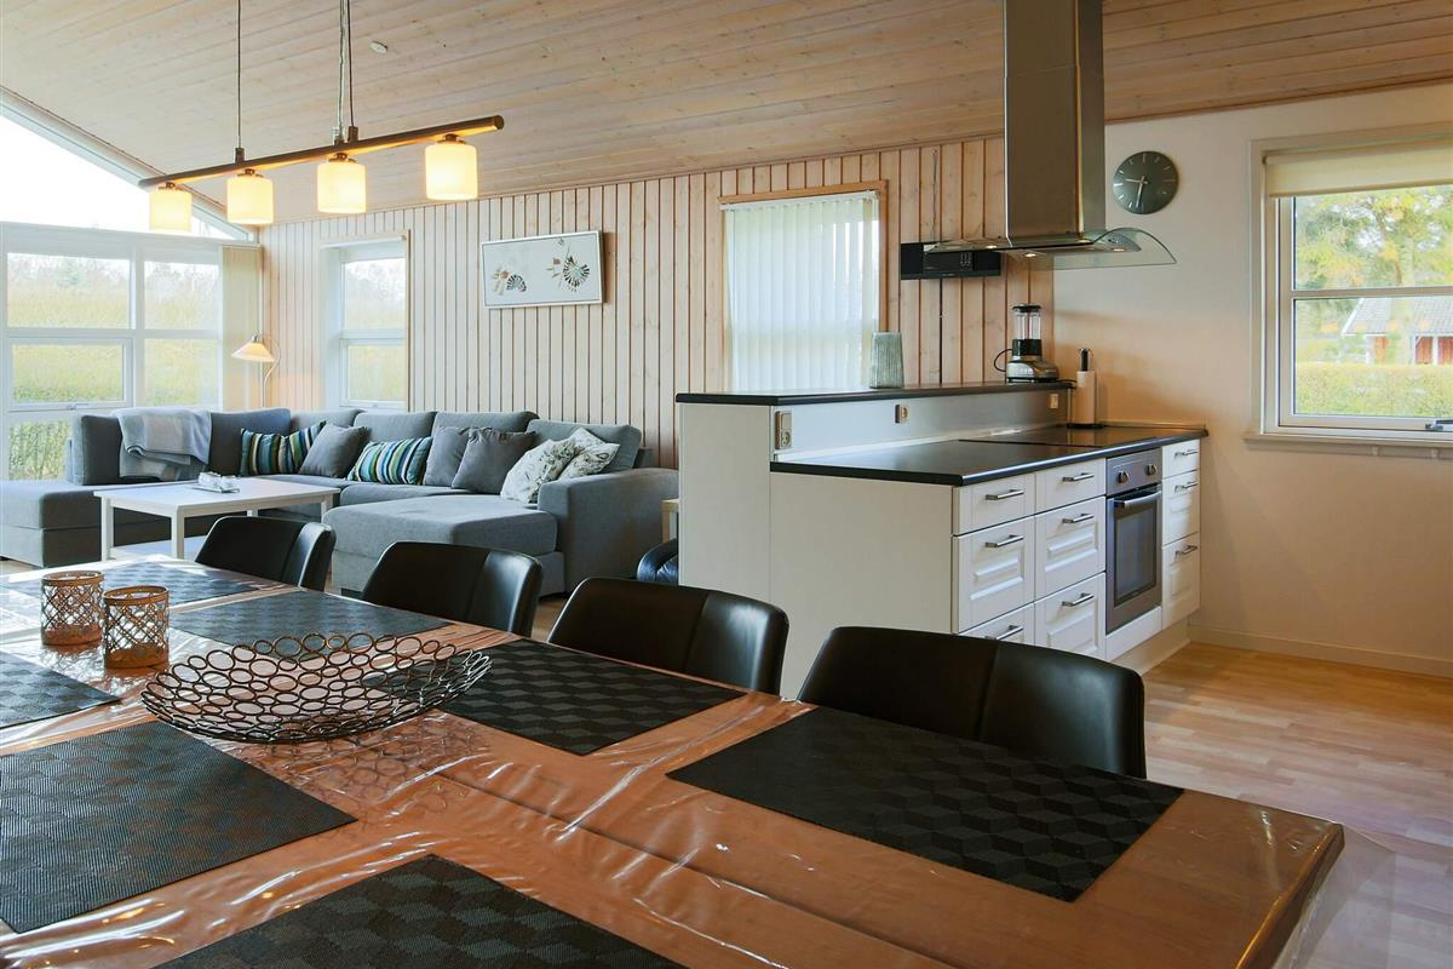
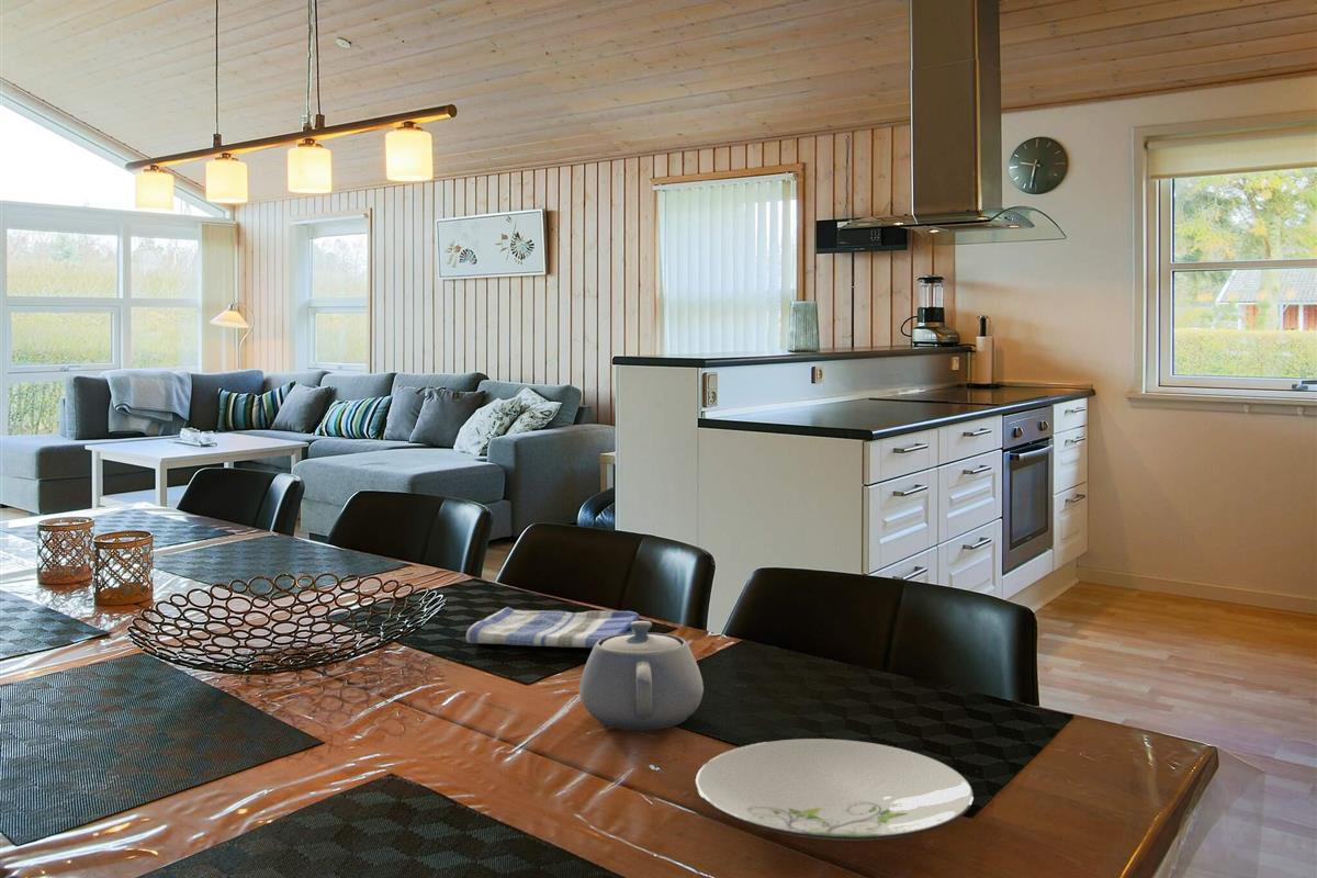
+ teapot (639, 668)
+ dish towel (555, 627)
+ plate (831, 798)
